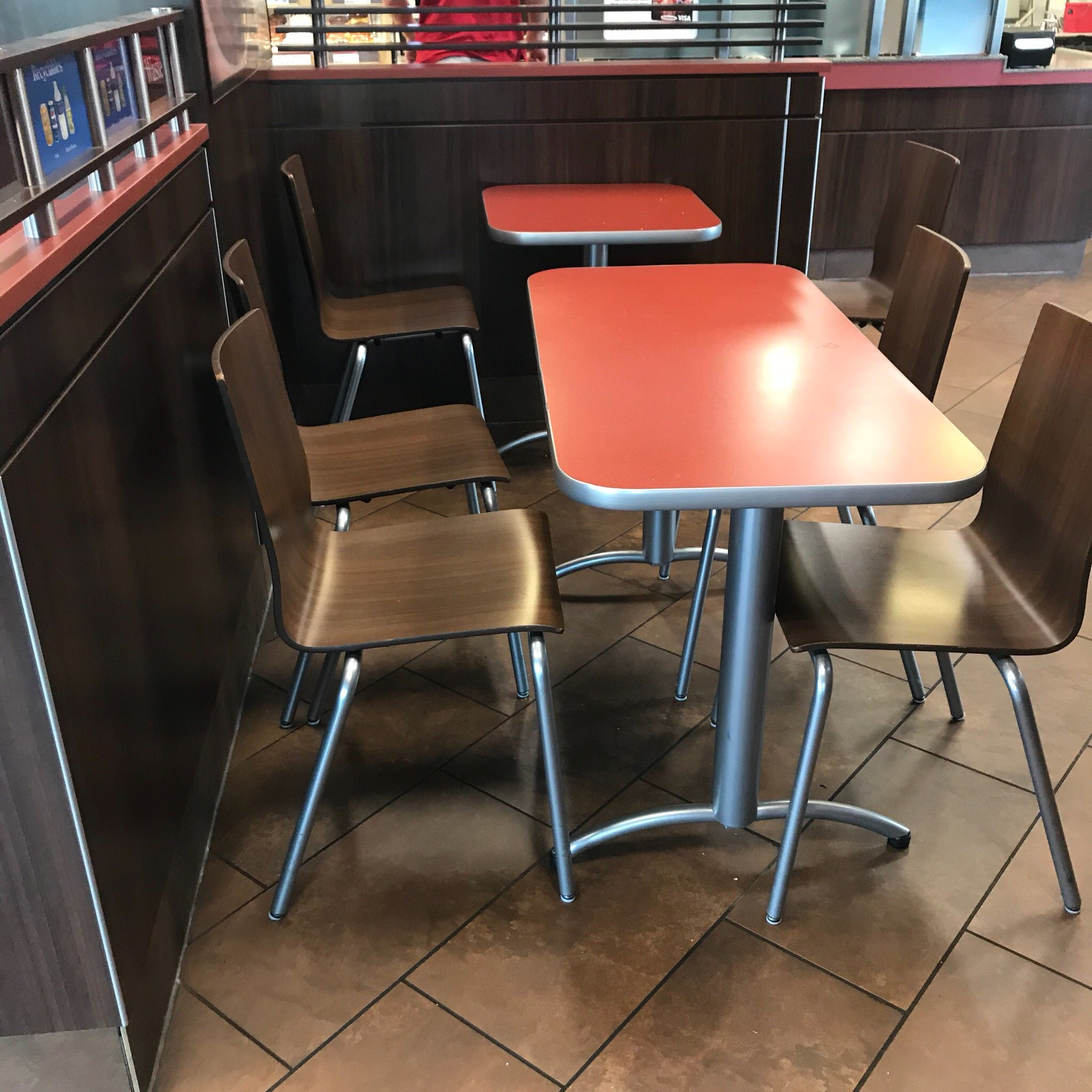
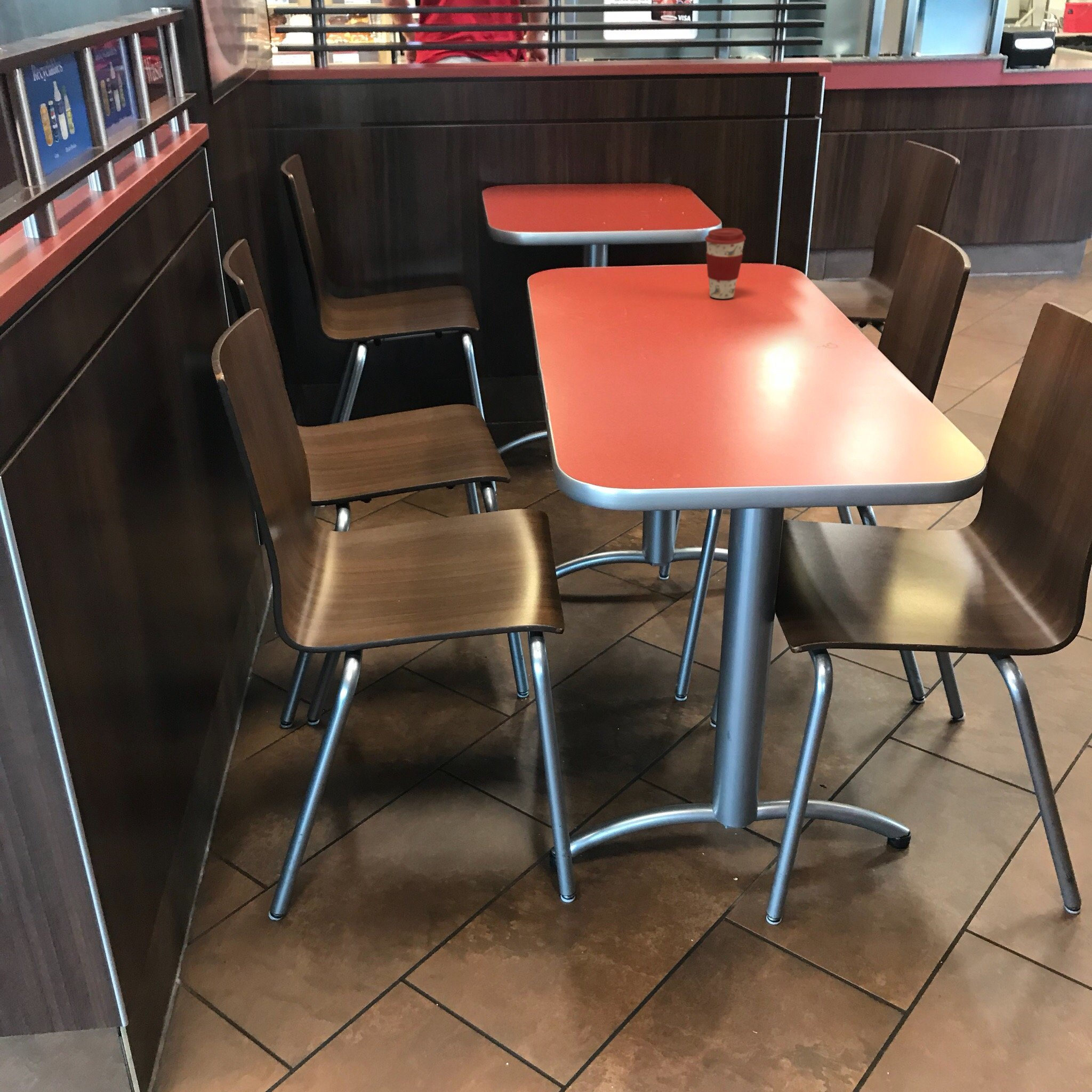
+ coffee cup (724, 263)
